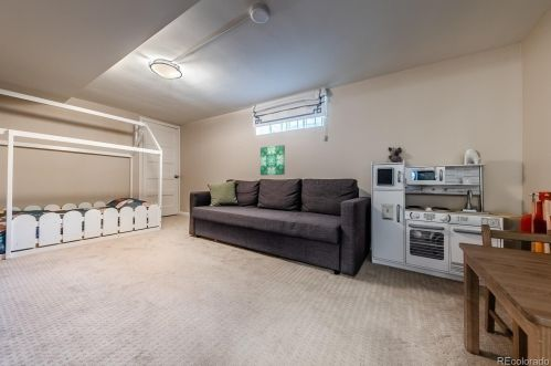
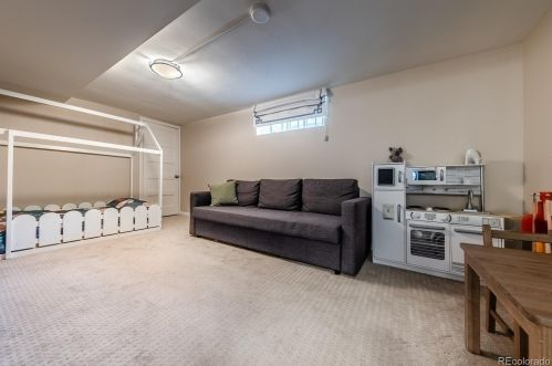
- wall art (272, 160)
